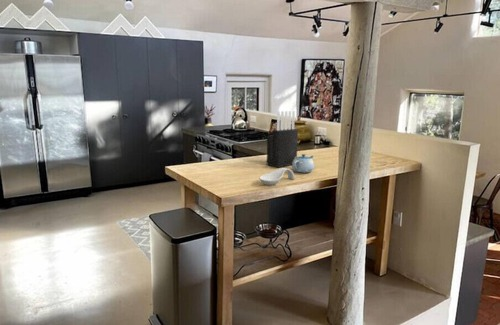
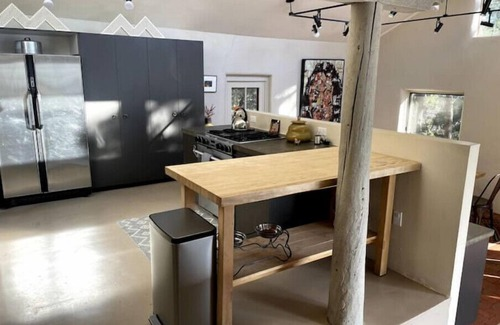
- chinaware (303, 162)
- knife block (281, 138)
- spoon rest (277, 175)
